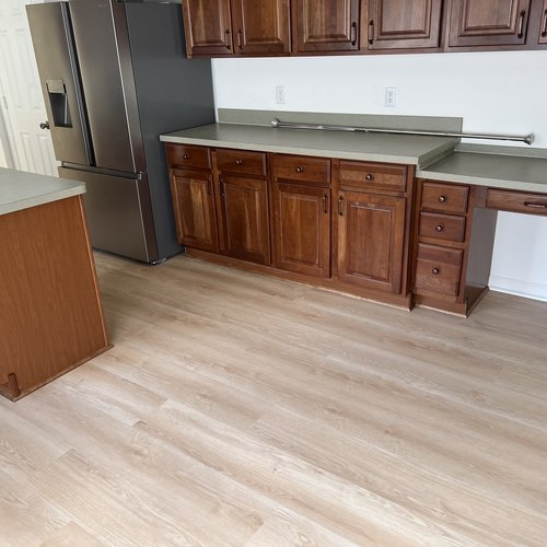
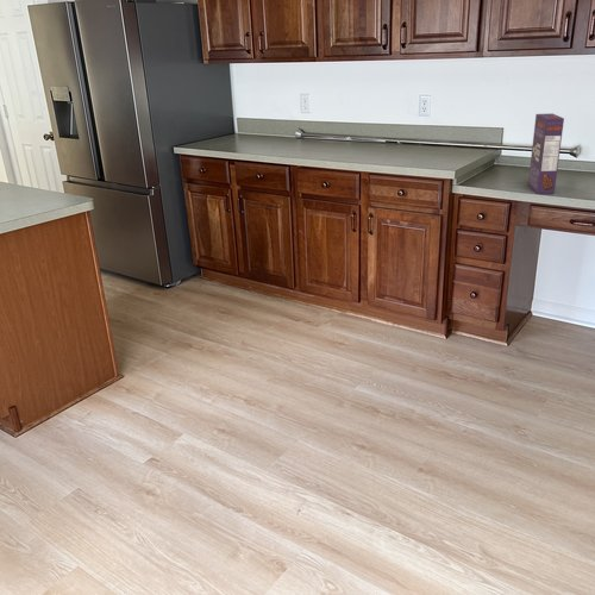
+ cereal box (545, 152)
